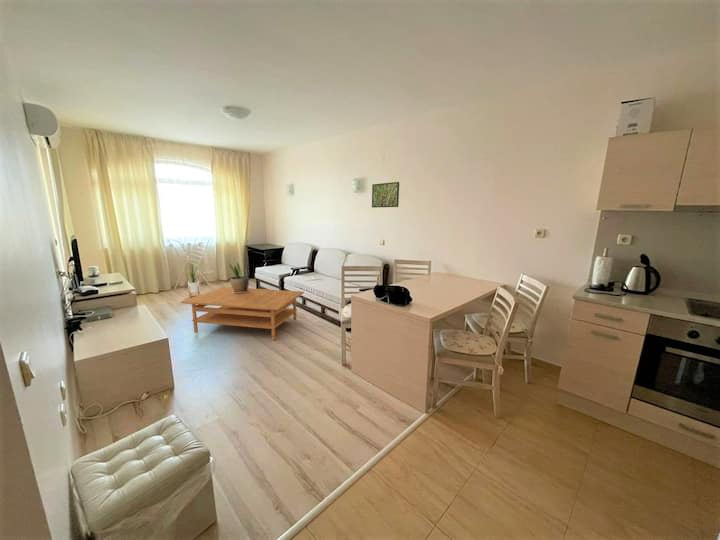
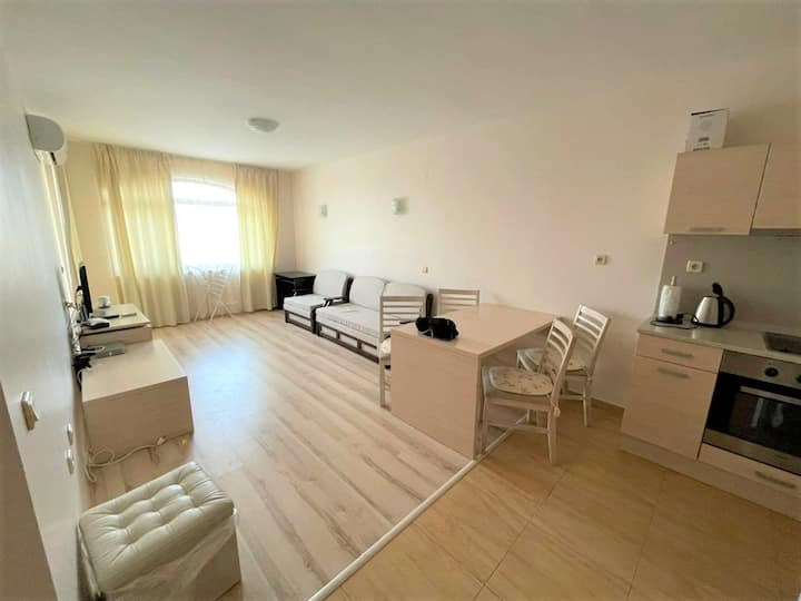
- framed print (384, 195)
- coffee table (247, 311)
- potted plant (239, 276)
- house plant (193, 277)
